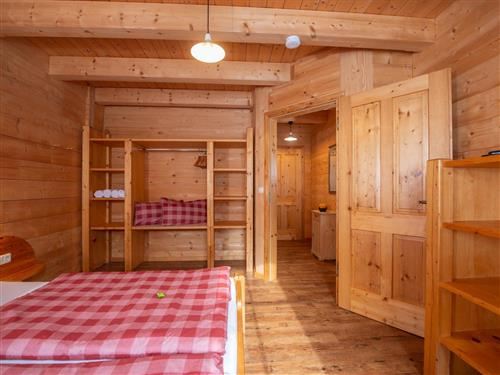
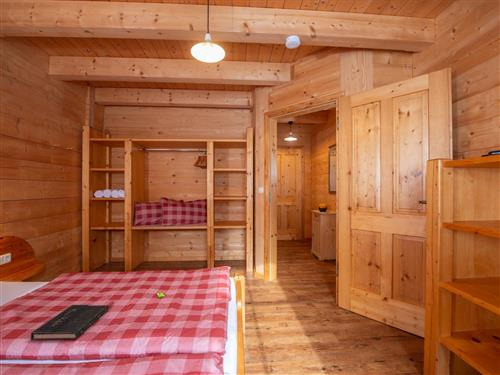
+ book (80, 315)
